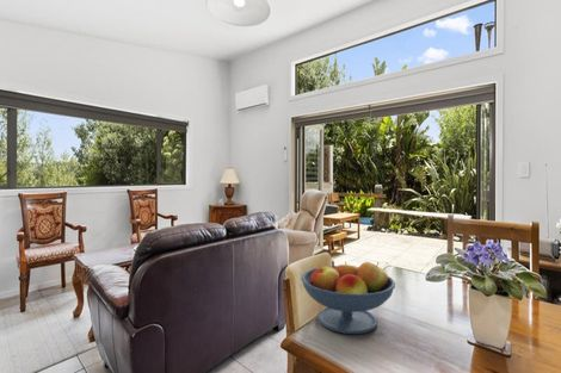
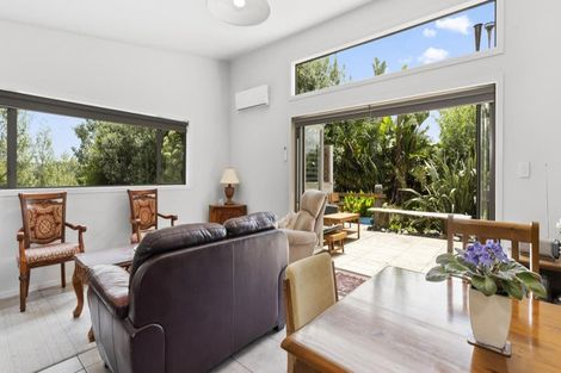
- fruit bowl (346, 291)
